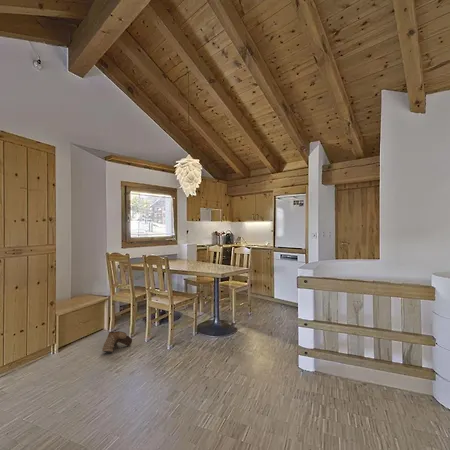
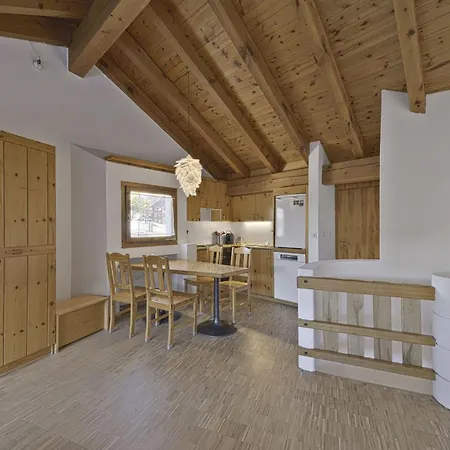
- boots (116, 337)
